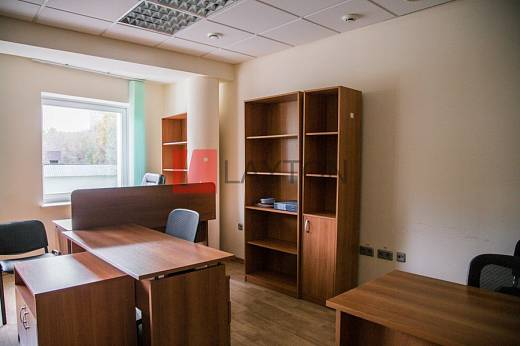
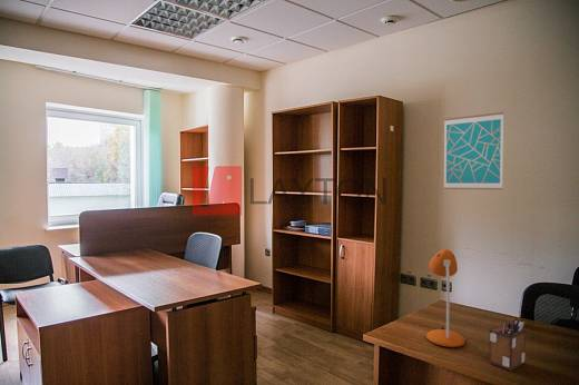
+ wall art (472, 152)
+ desk organizer (507, 339)
+ desk lamp (446, 293)
